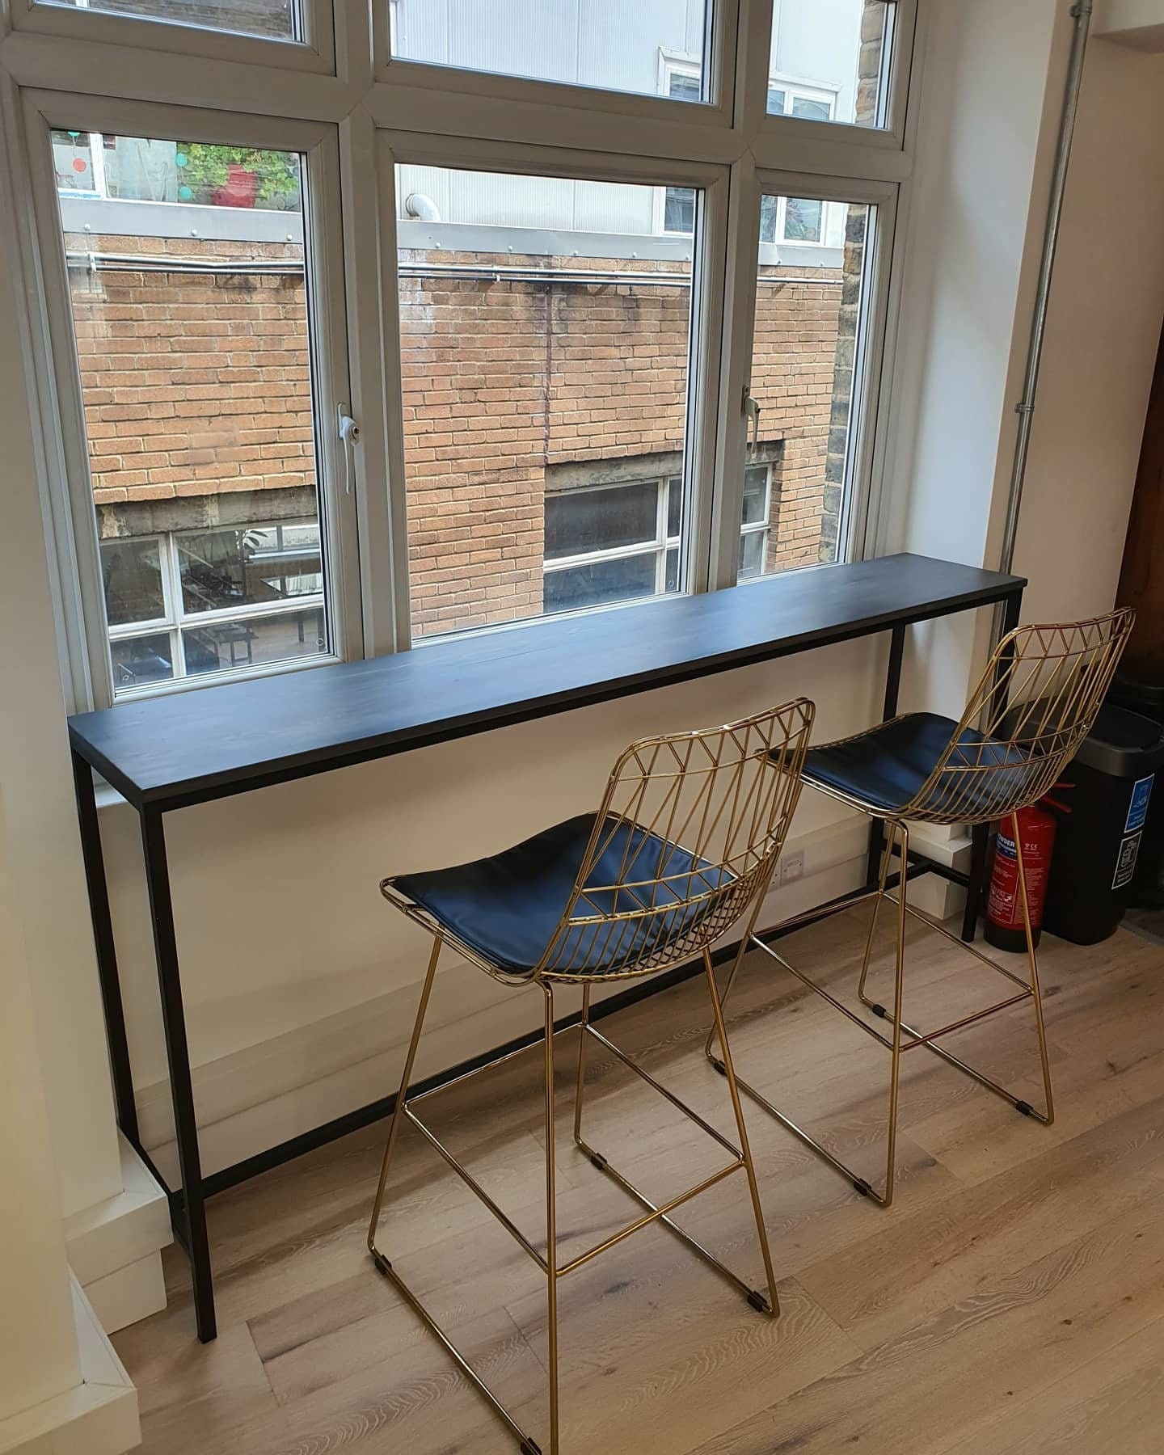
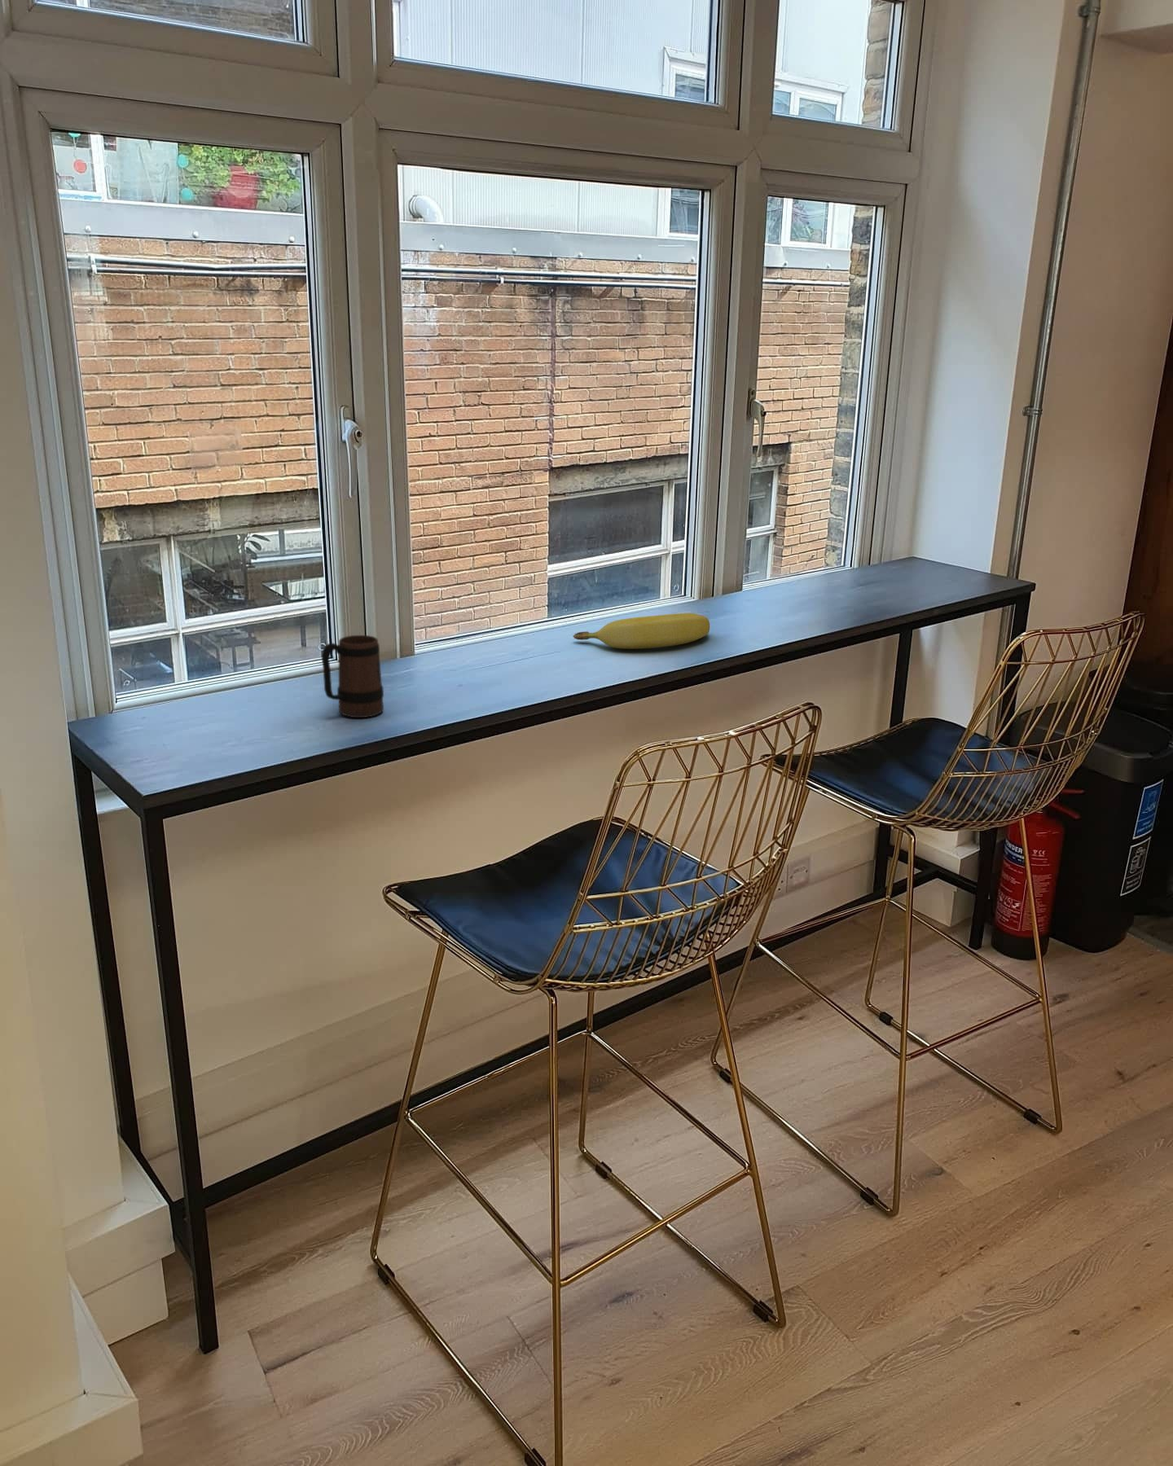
+ banana (648, 623)
+ mug (351, 676)
